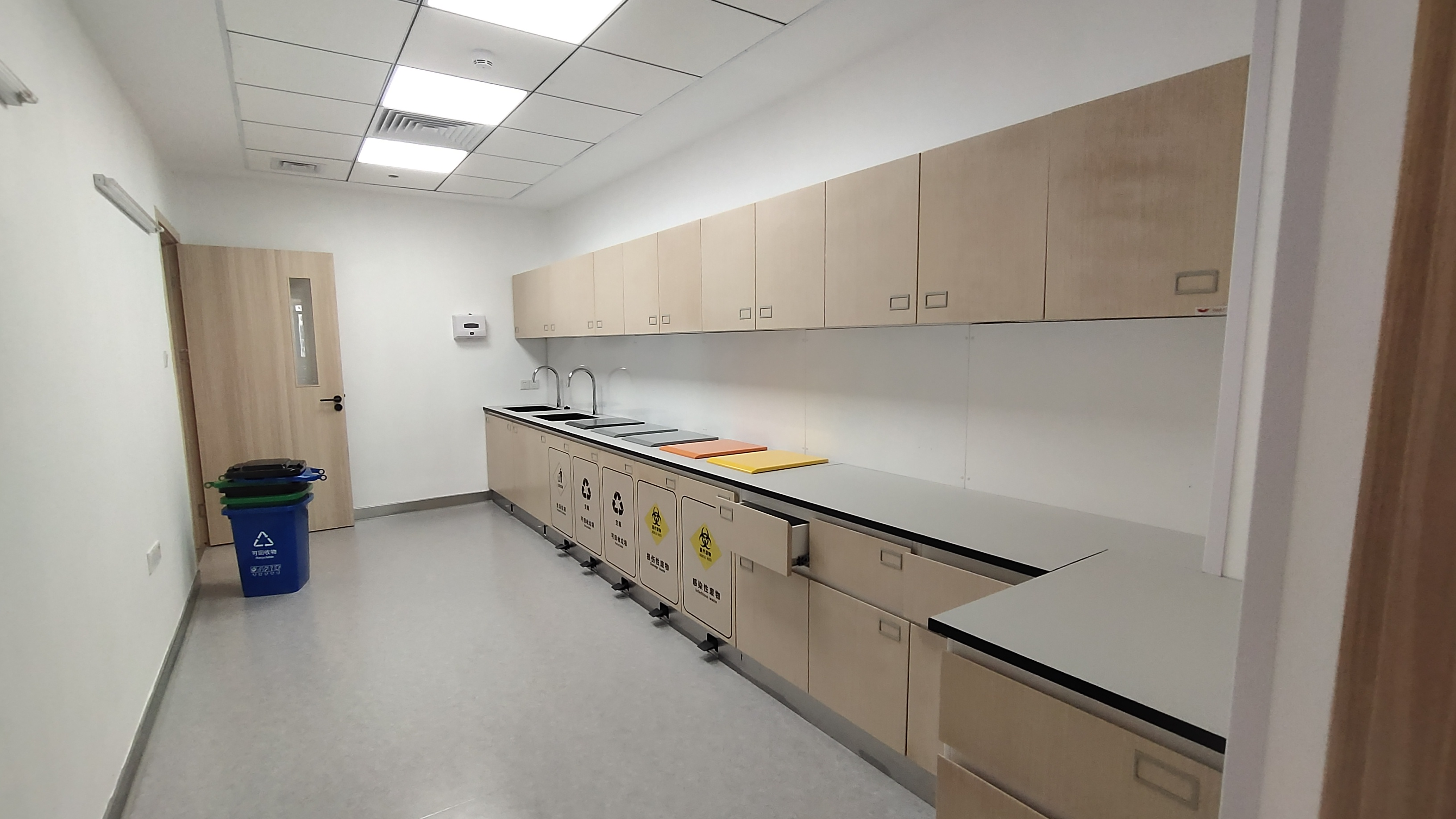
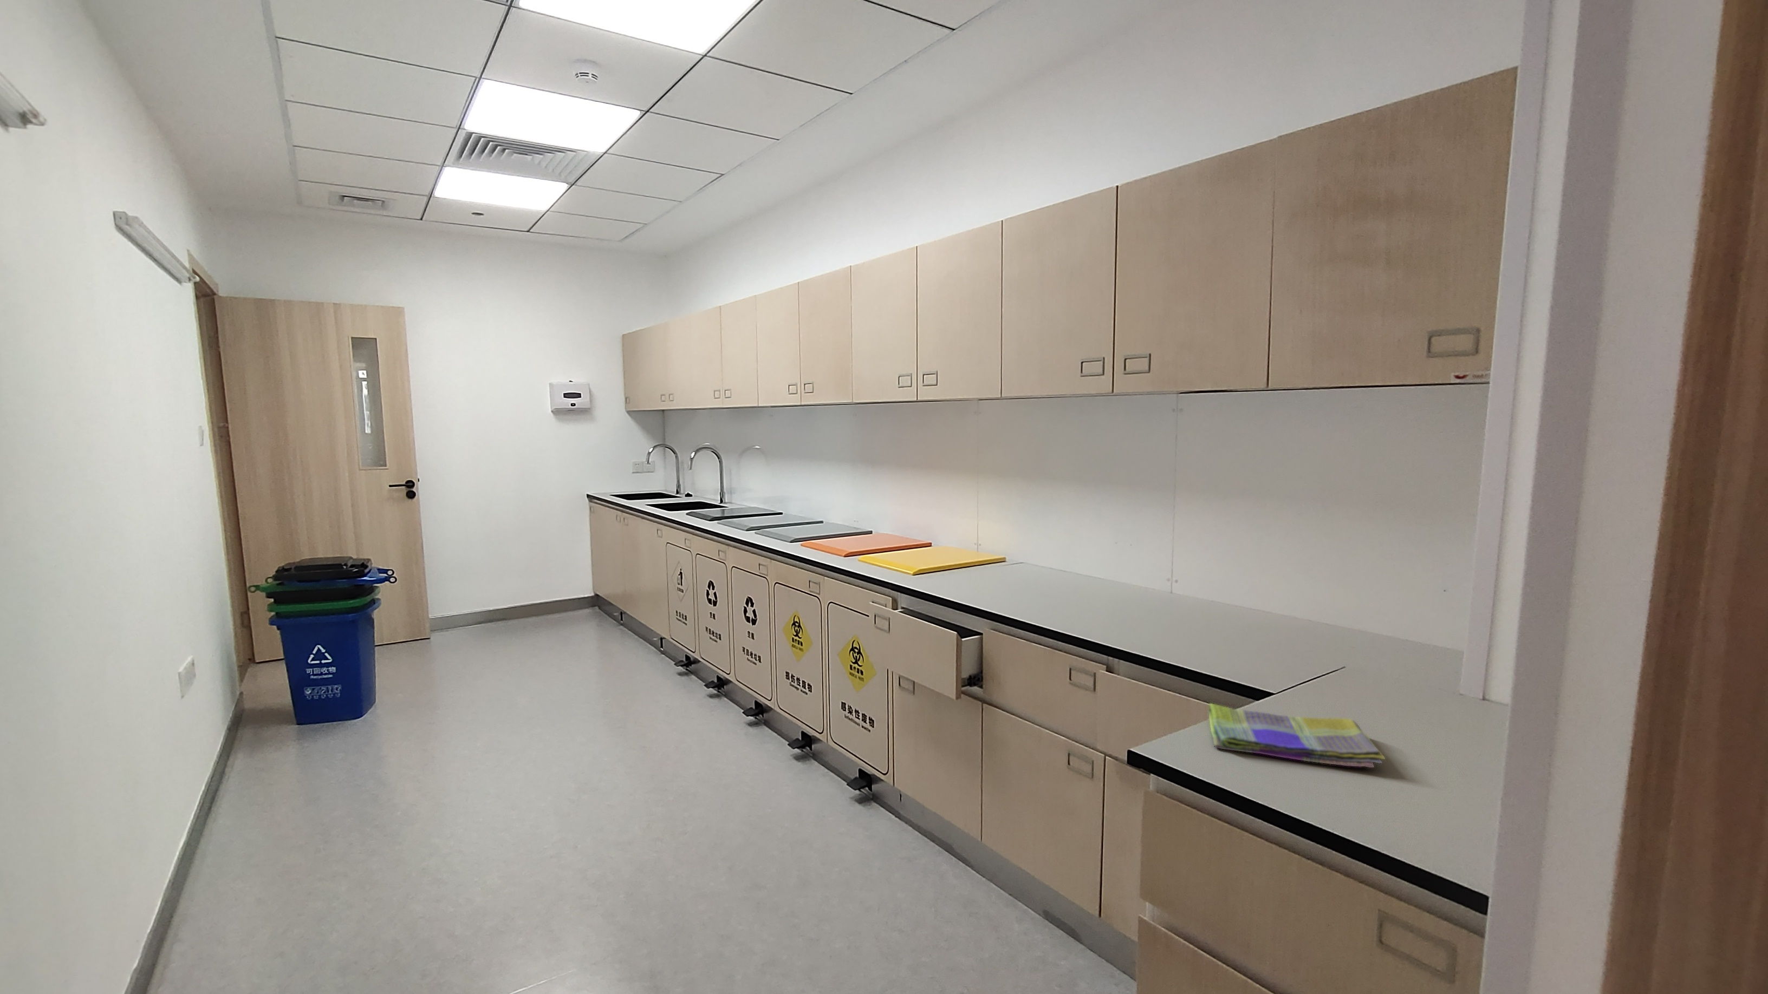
+ dish towel (1288, 733)
